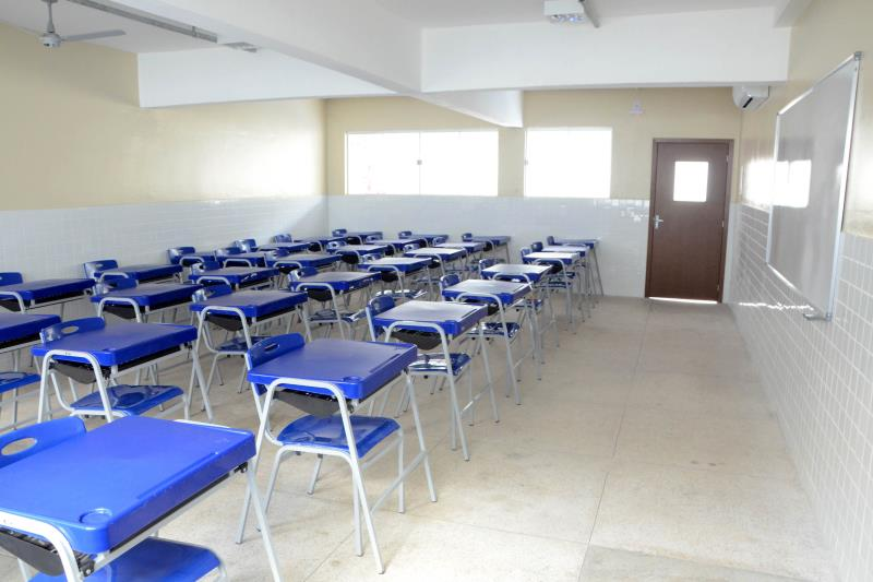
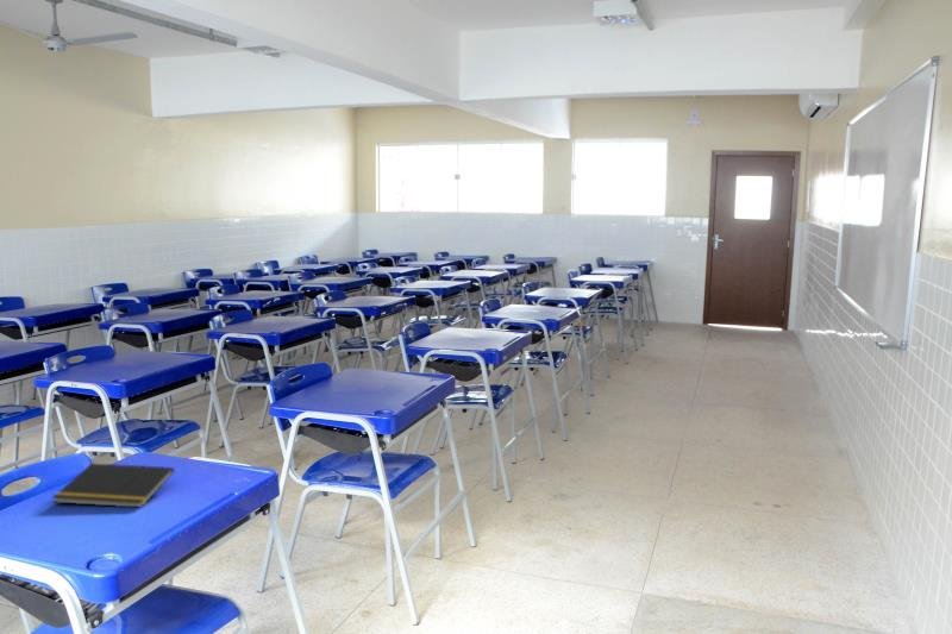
+ notepad (114, 484)
